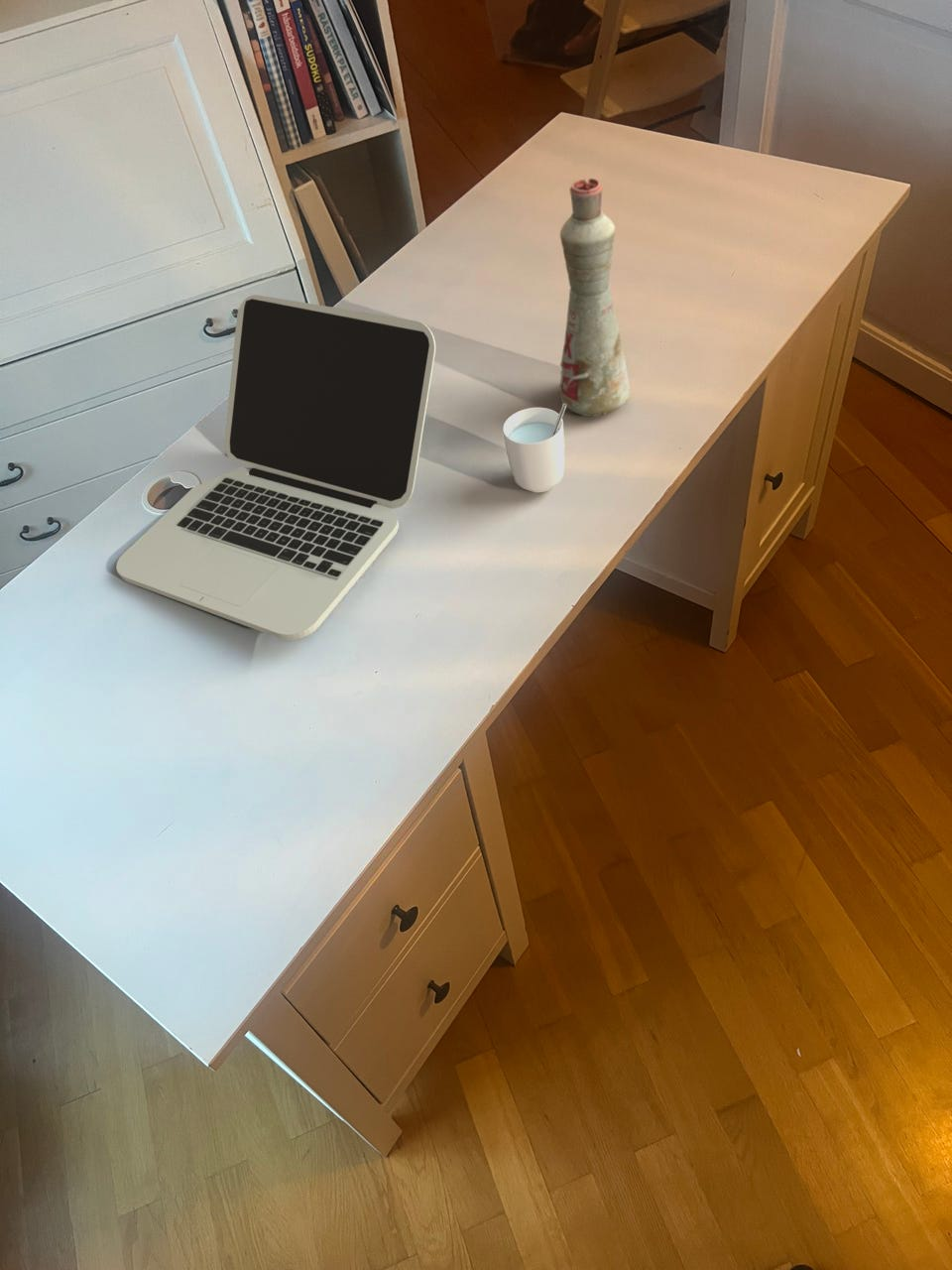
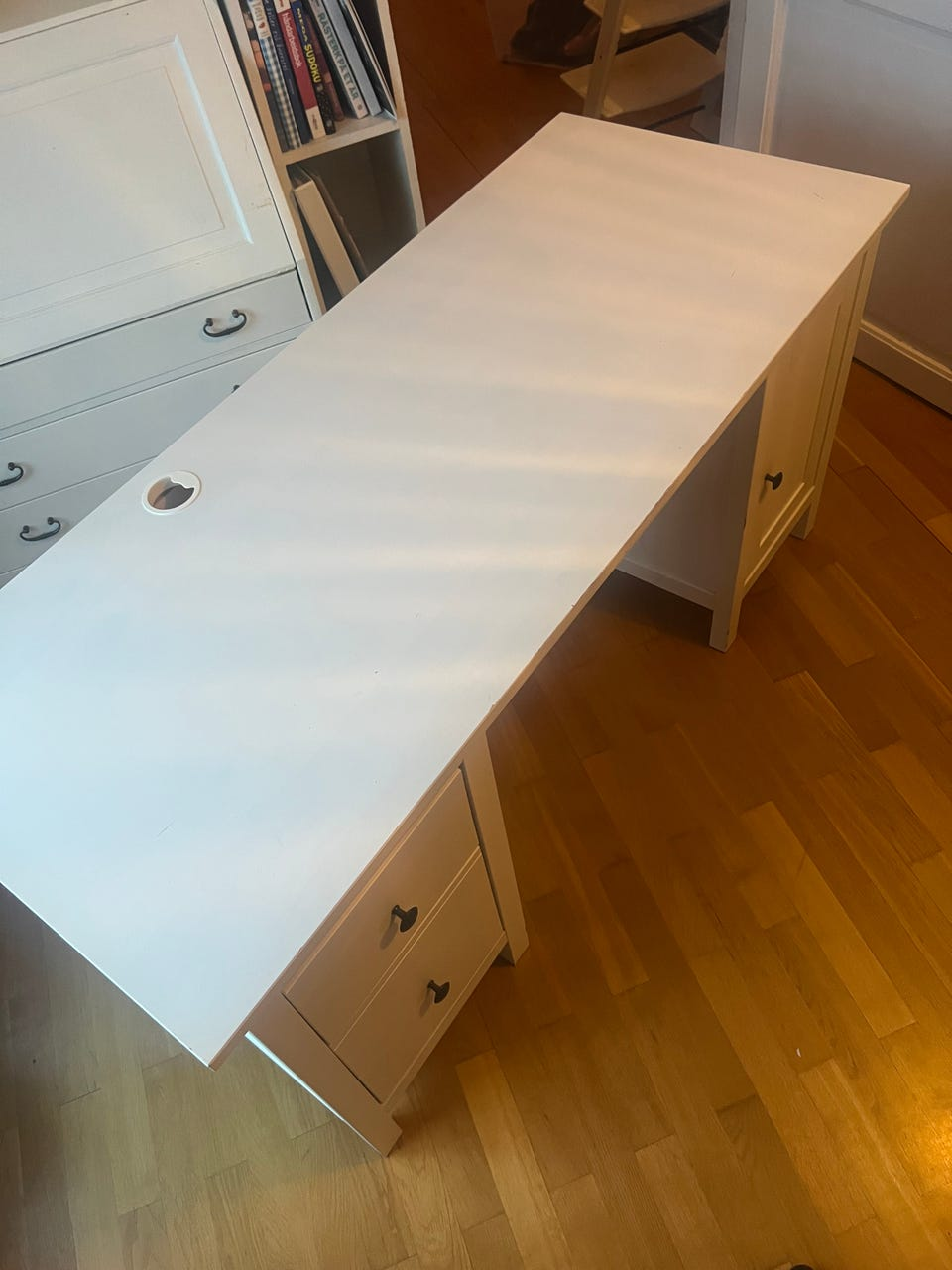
- cup (538, 443)
- bottle (589, 301)
- laptop (269, 453)
